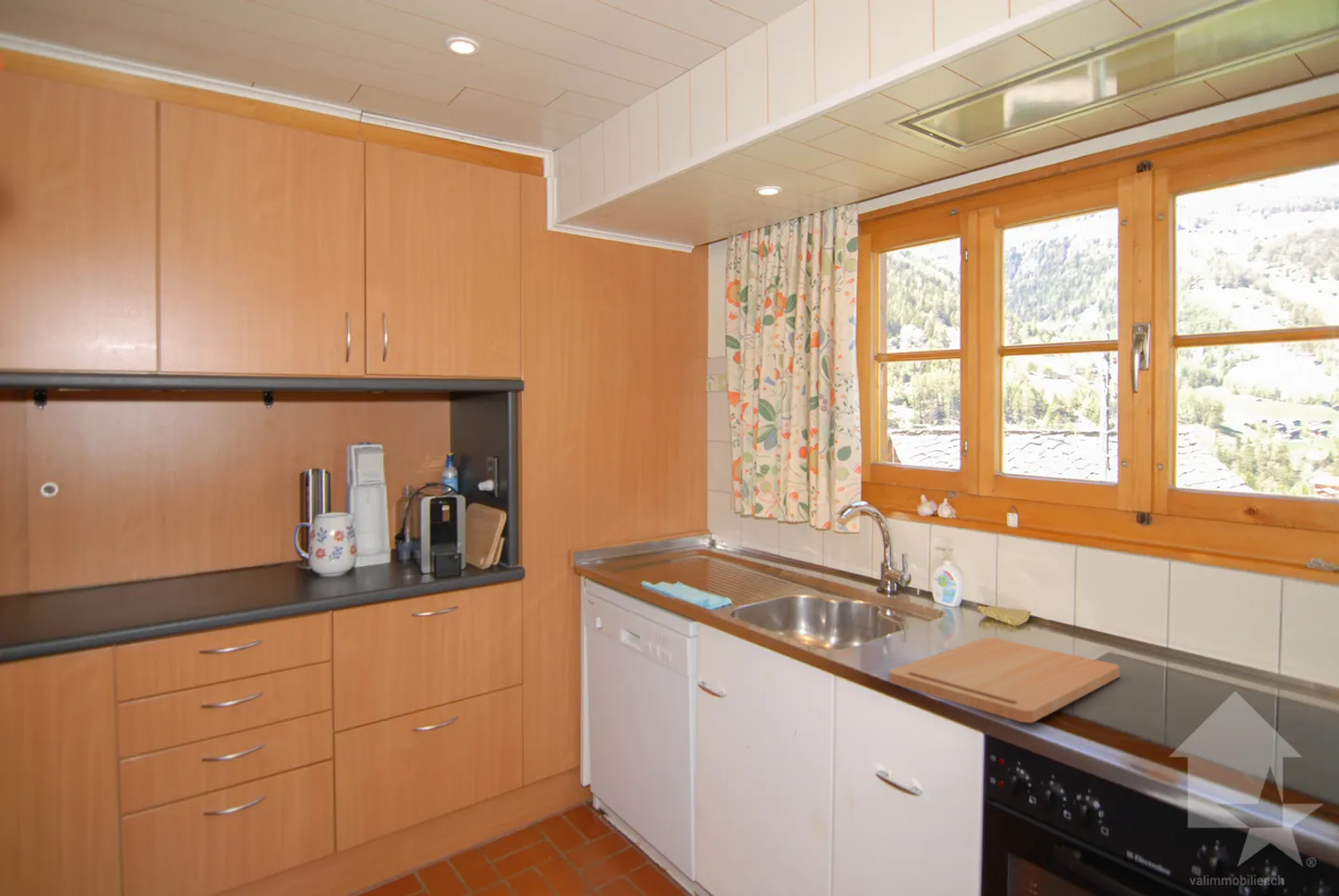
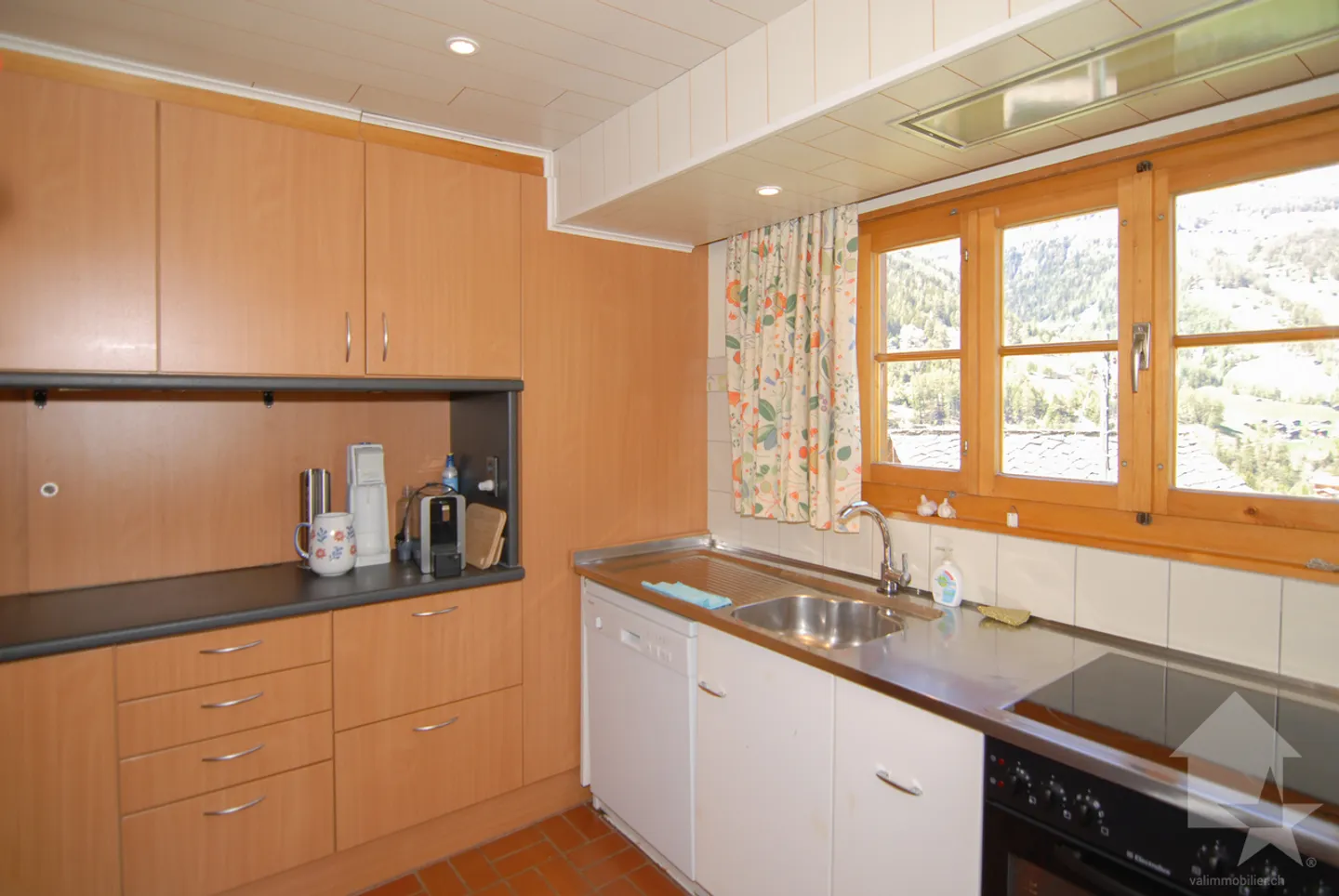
- cutting board (1005, 673)
